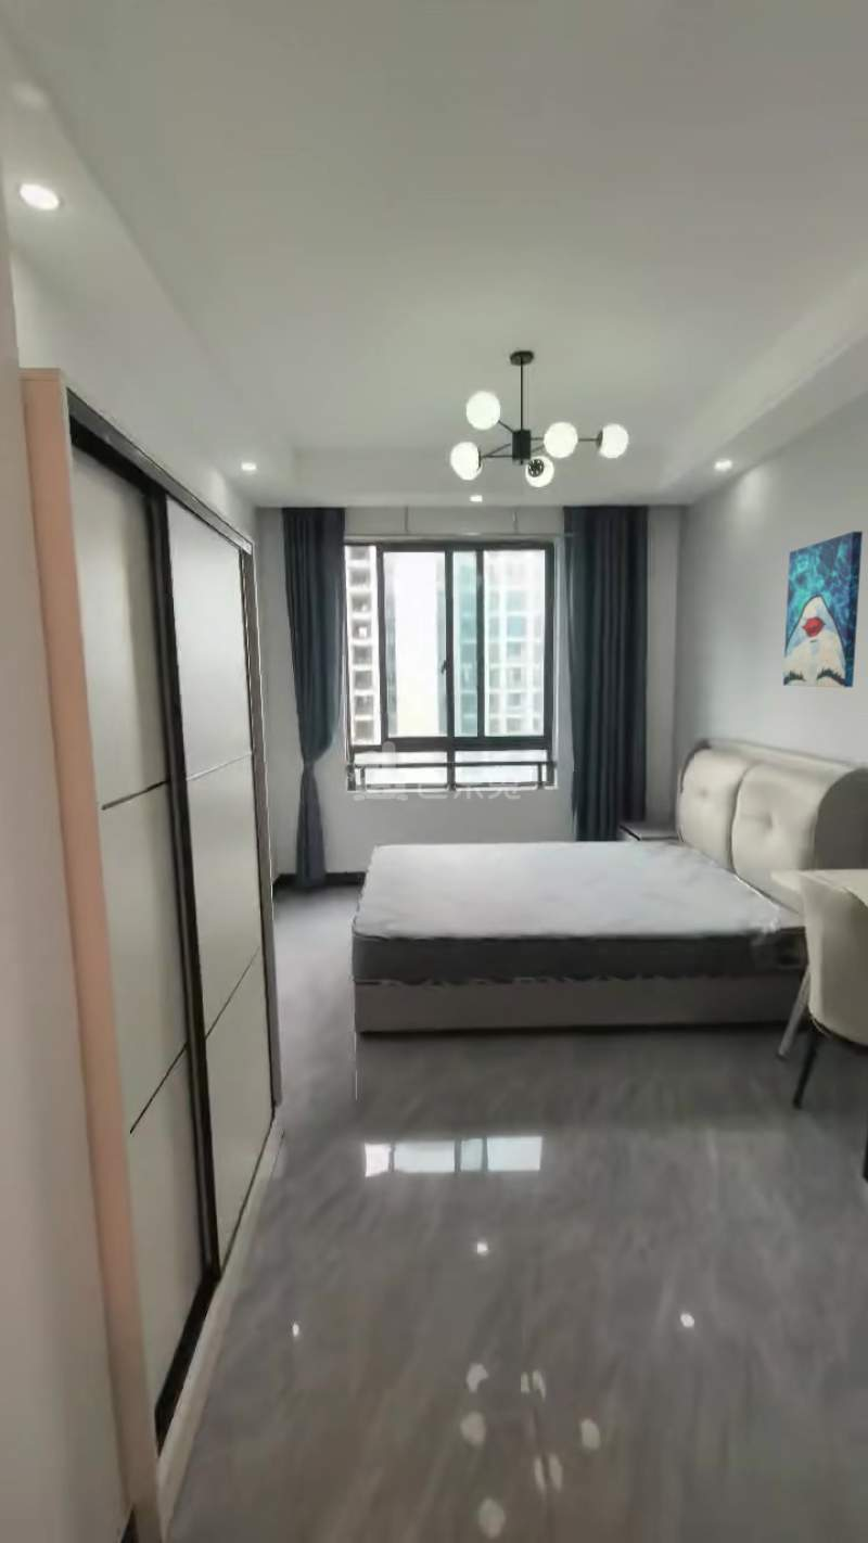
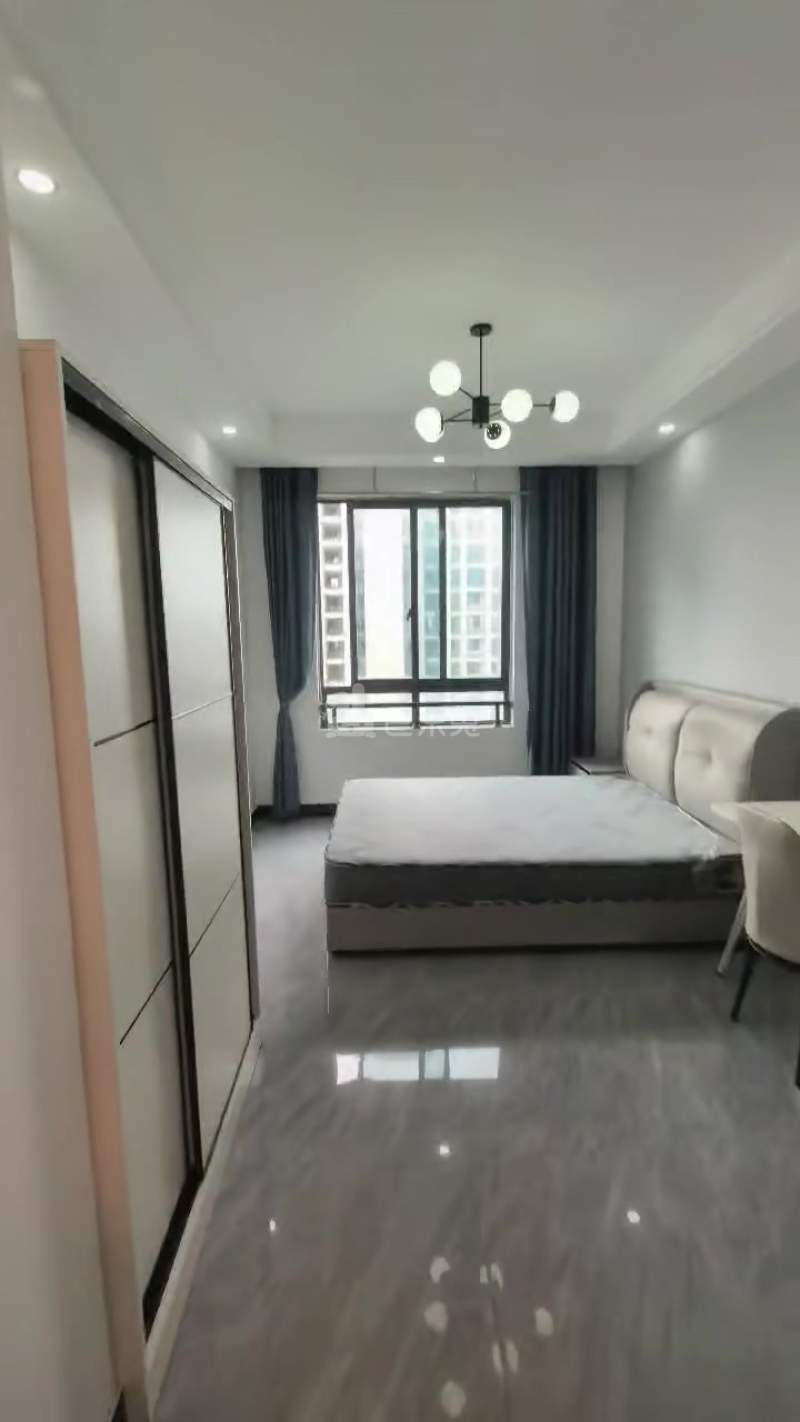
- wall art (818, 615)
